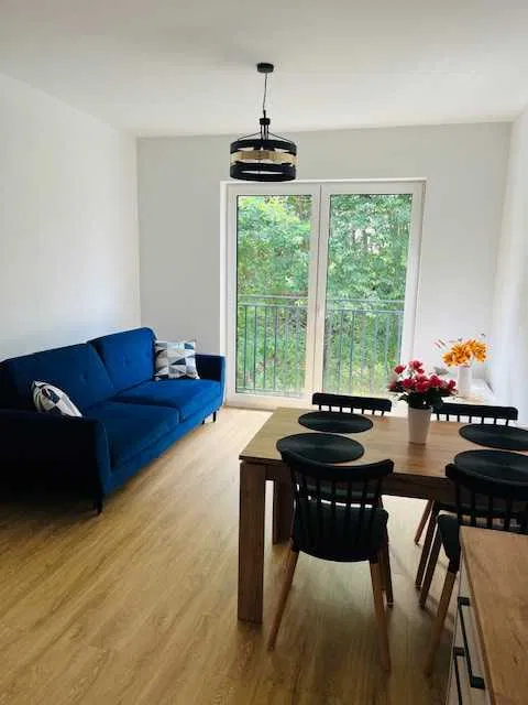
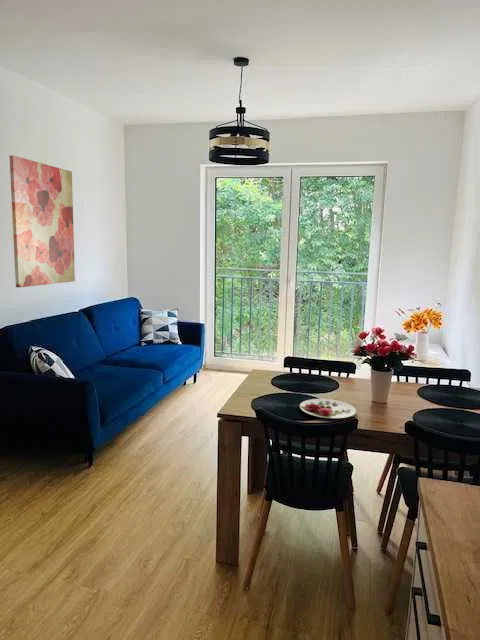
+ wall art (45, 225)
+ plate (327, 407)
